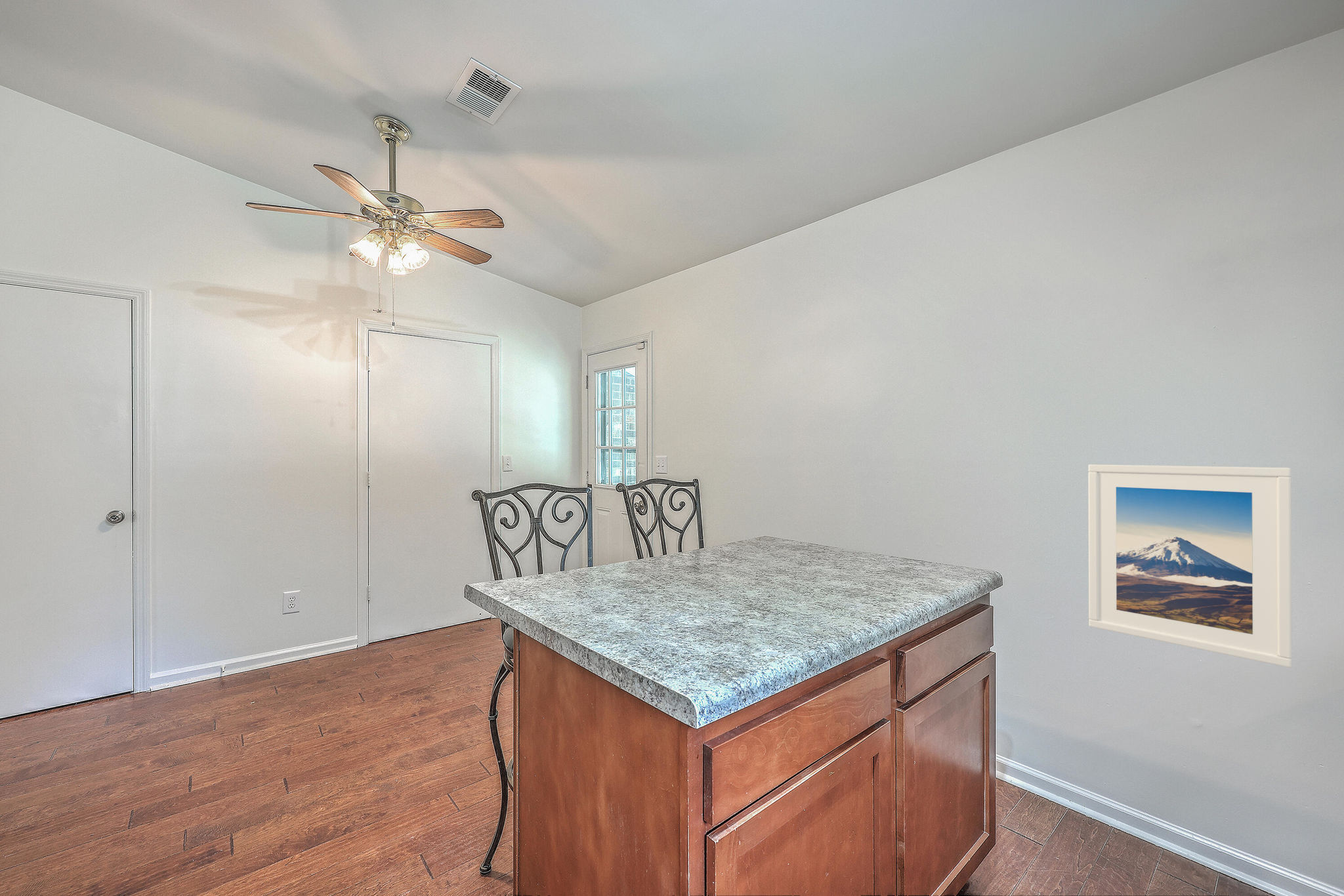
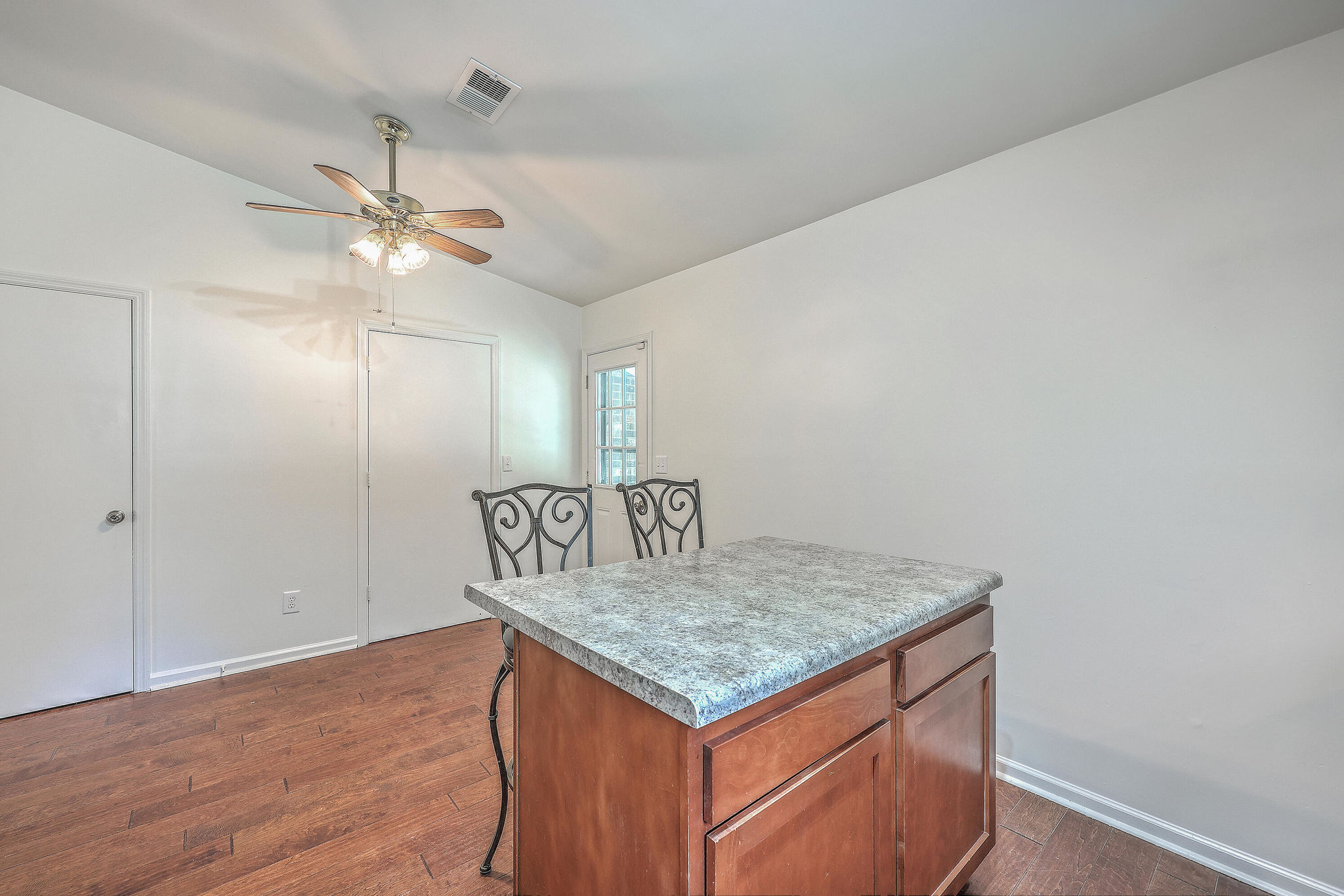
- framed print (1179, 555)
